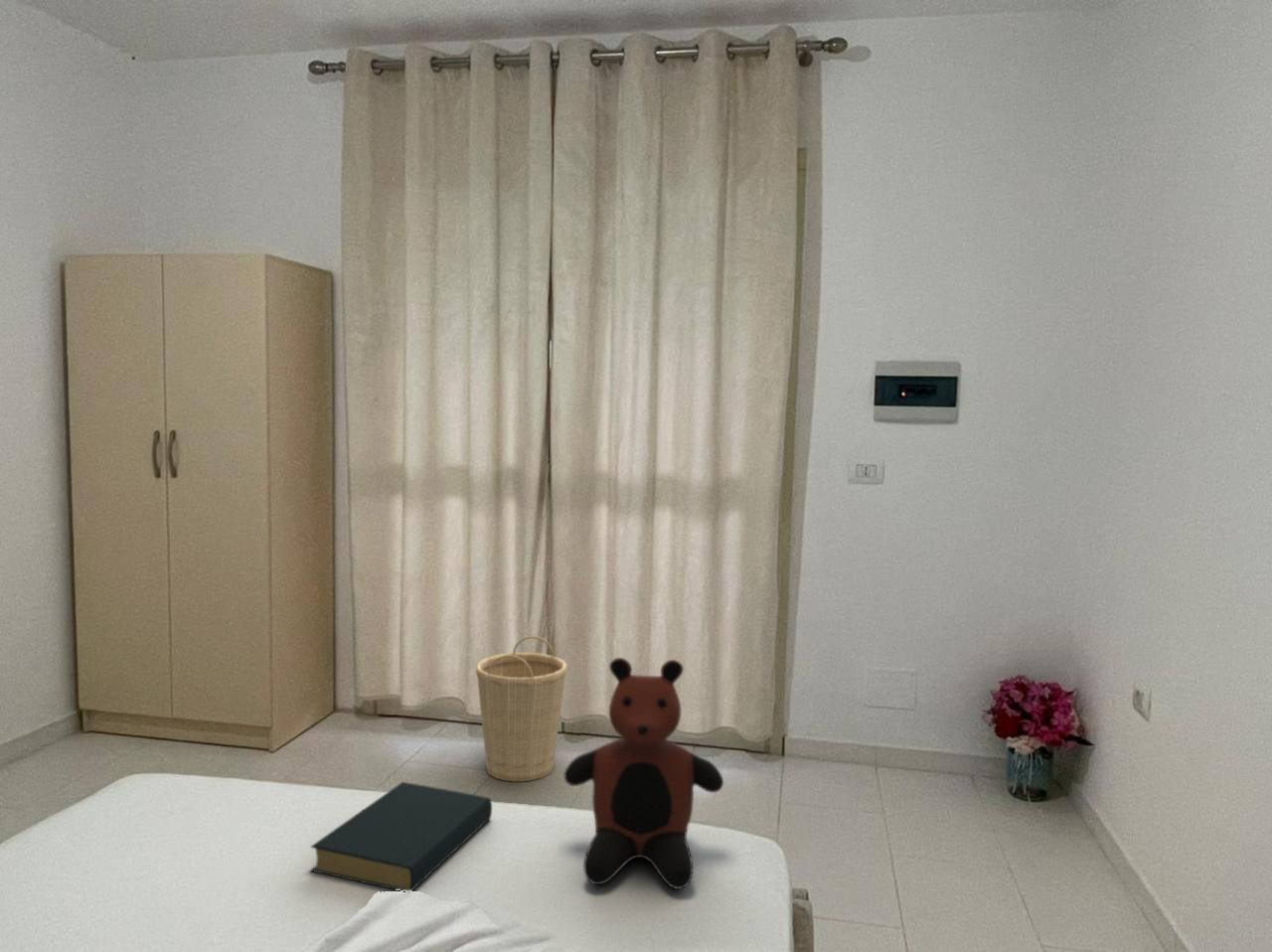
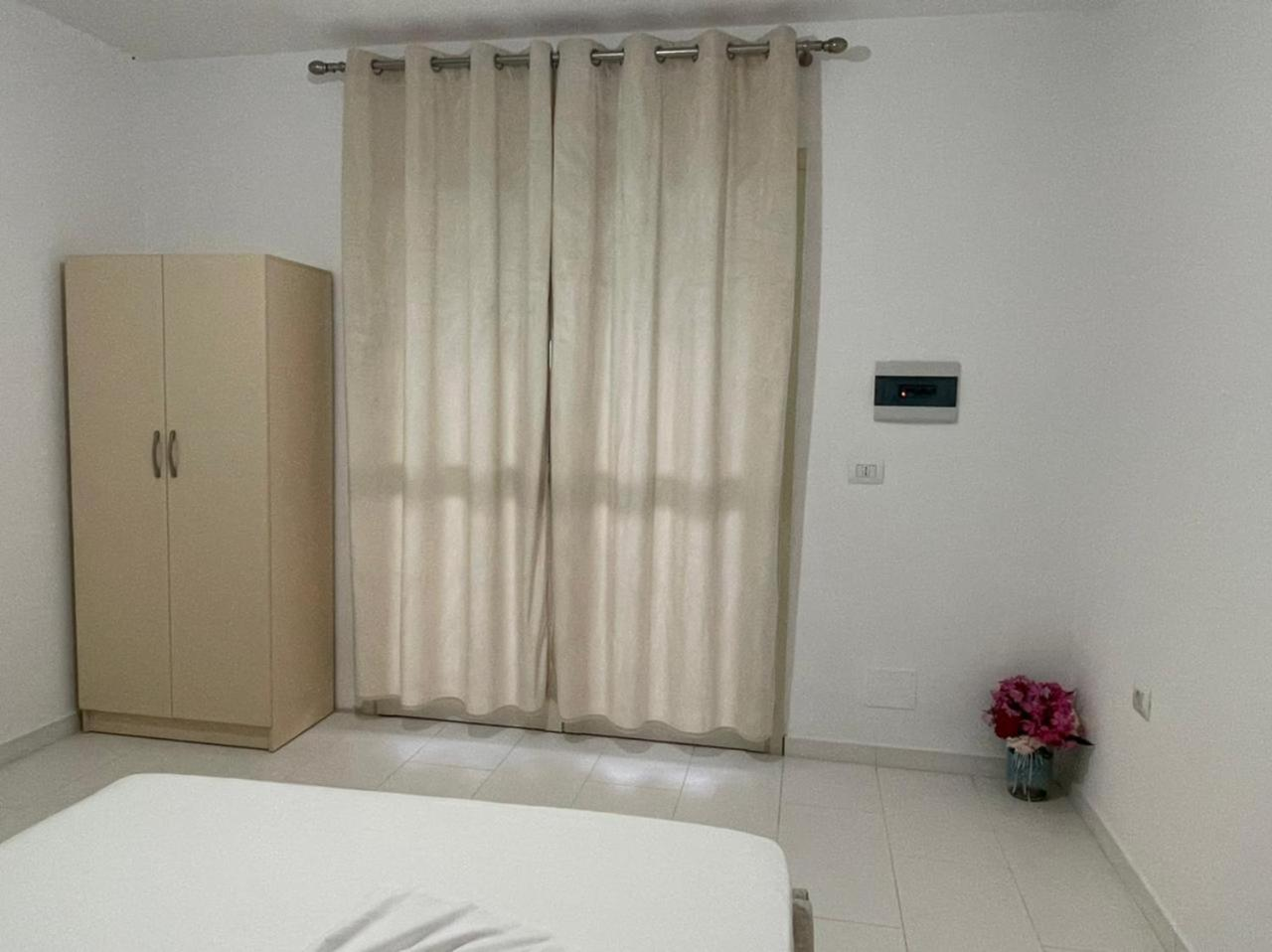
- hardback book (406, 832)
- basket (521, 707)
- teddy bear (642, 763)
